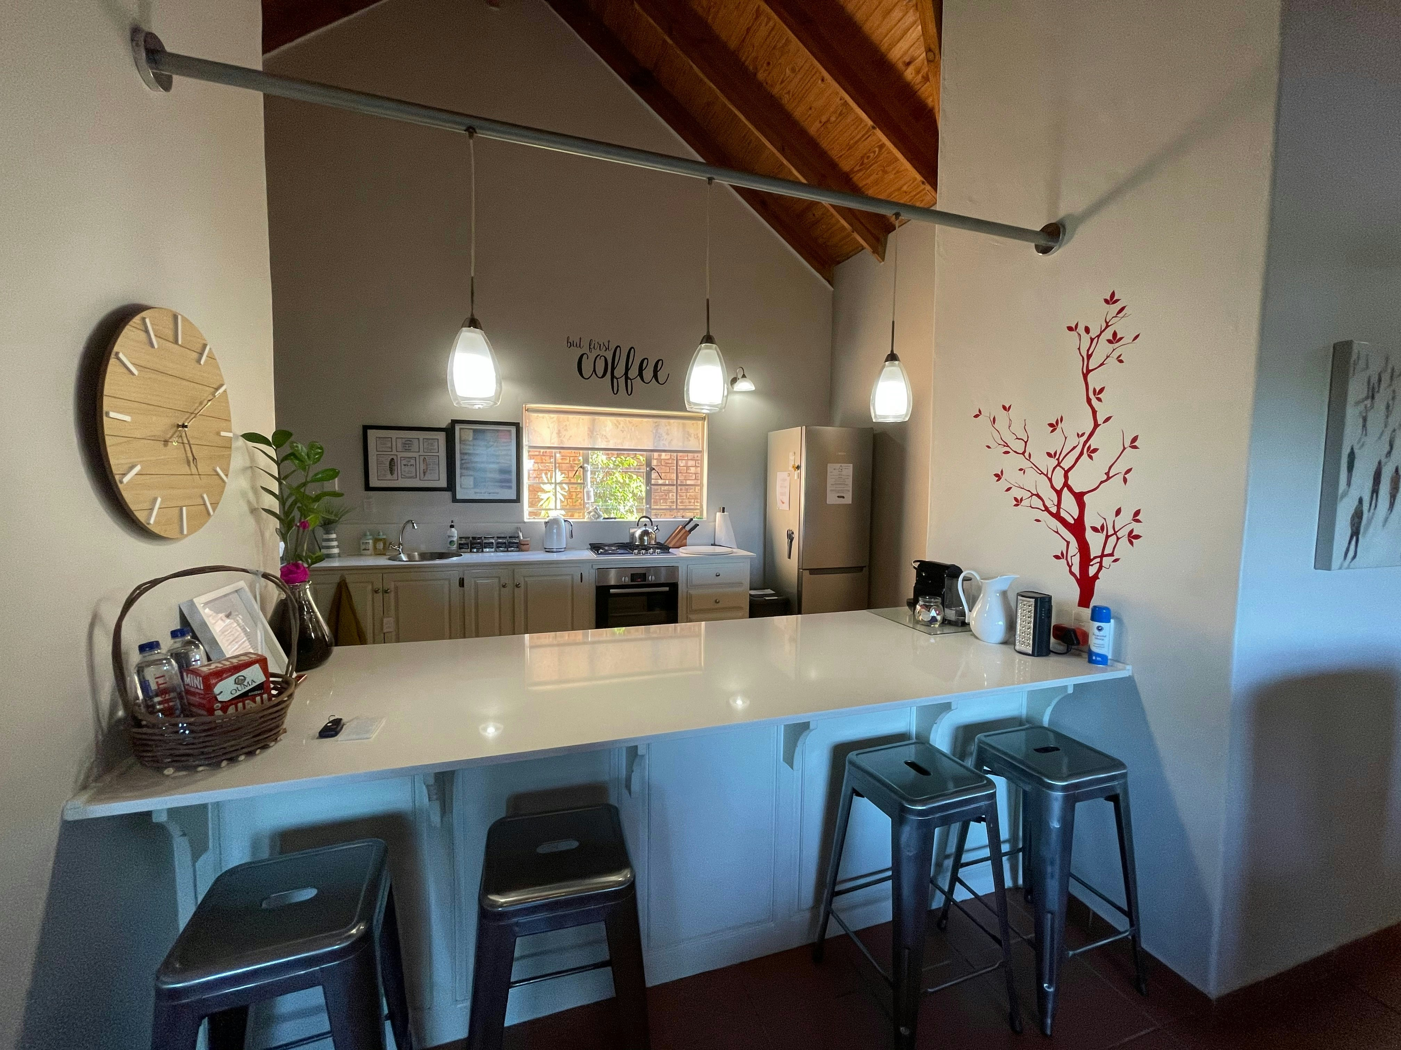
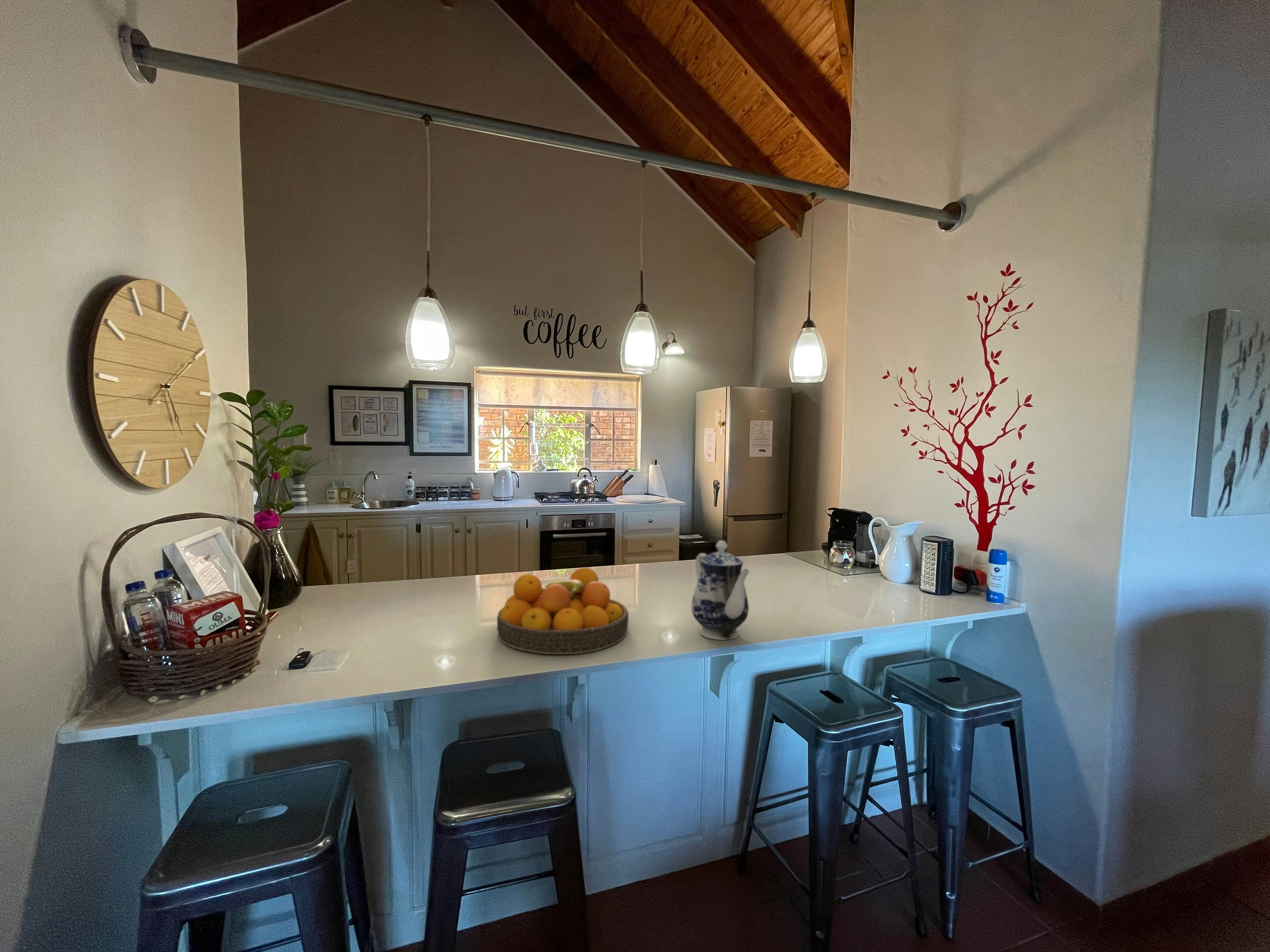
+ fruit bowl (563, 602)
+ teapot (720, 587)
